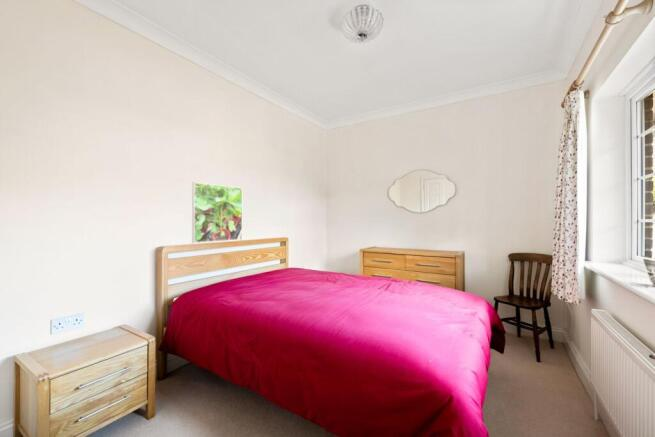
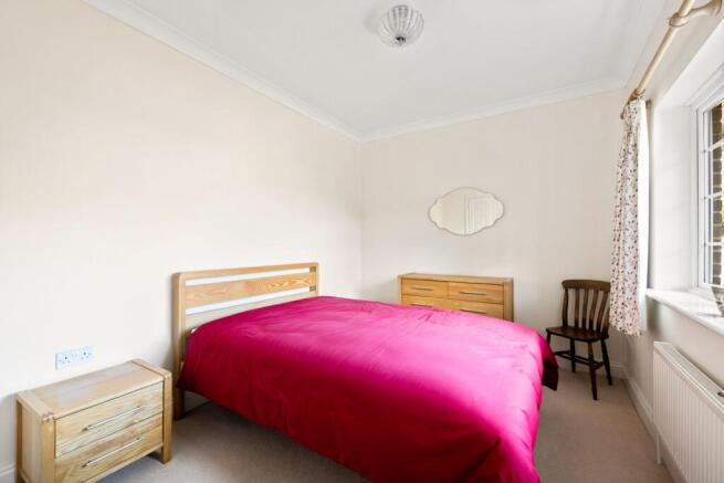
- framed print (219, 213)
